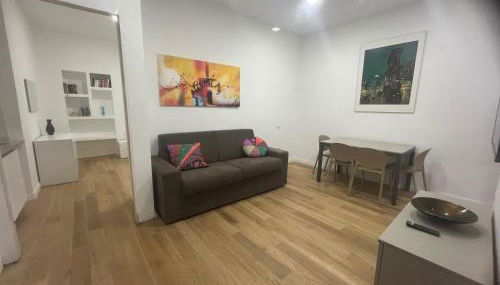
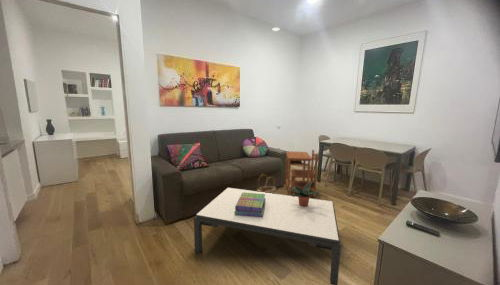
+ potted plant (303, 192)
+ side table (297, 172)
+ stack of books (251, 203)
+ basket (266, 187)
+ coffee table (268, 224)
